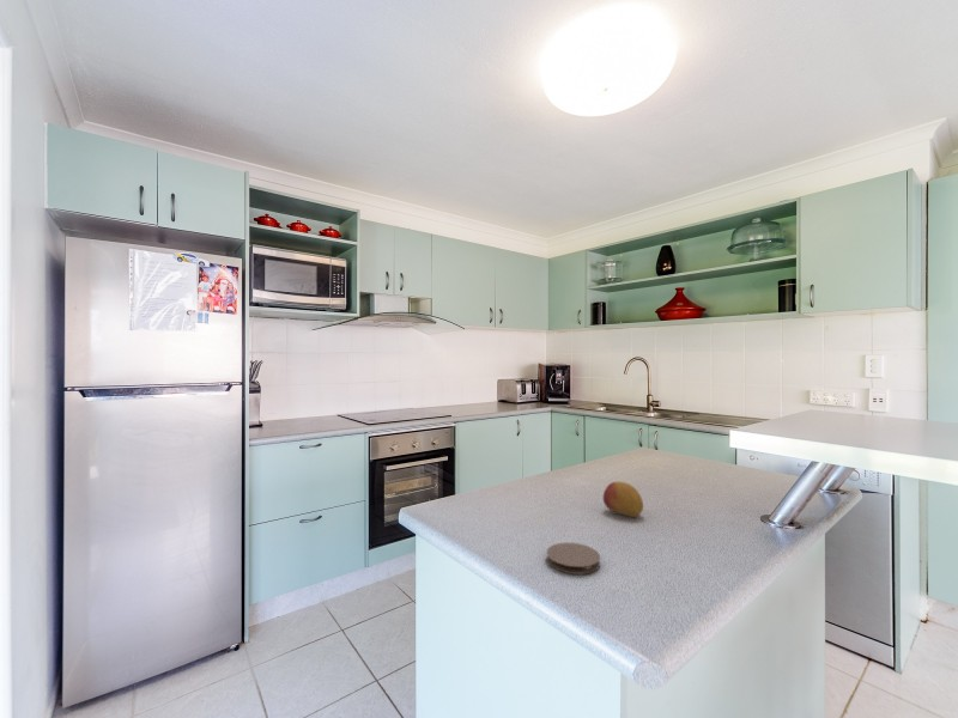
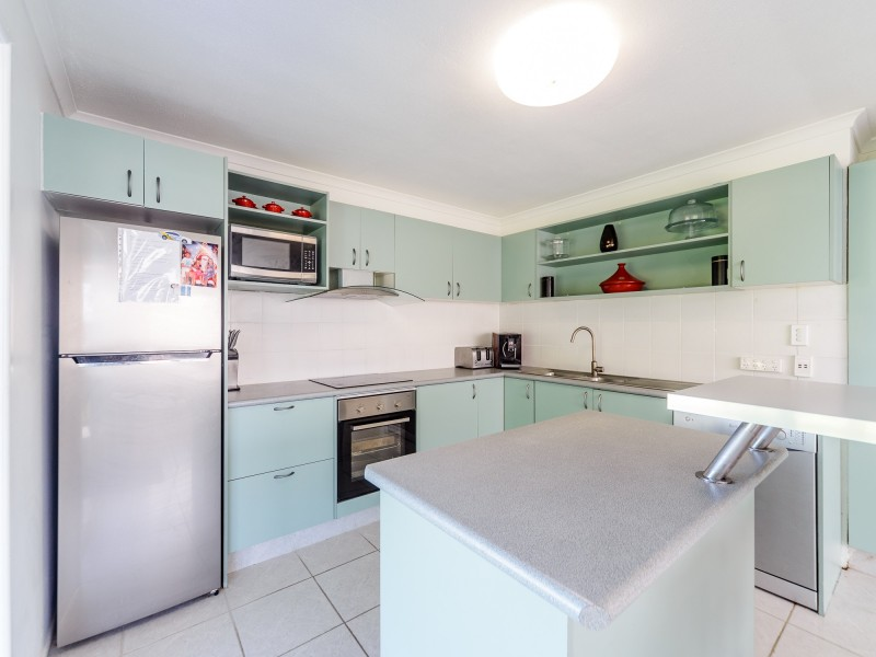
- fruit (623, 498)
- coaster (572, 556)
